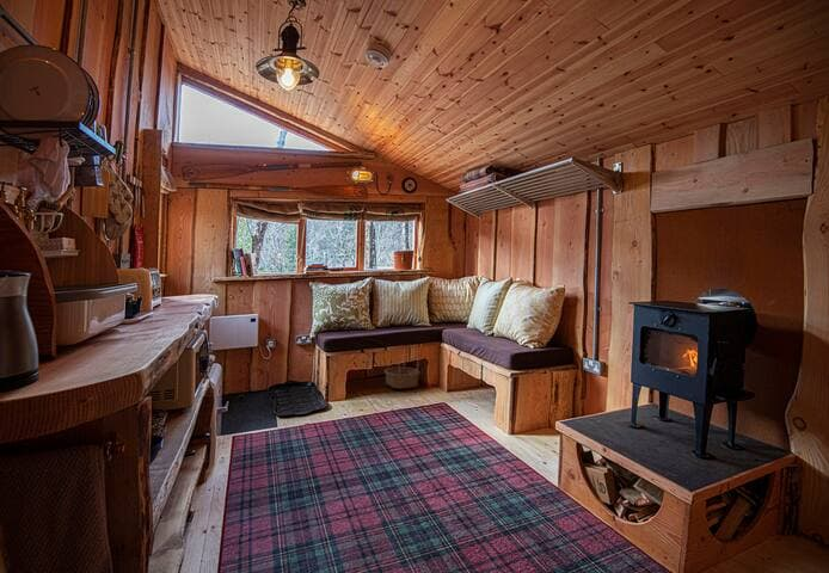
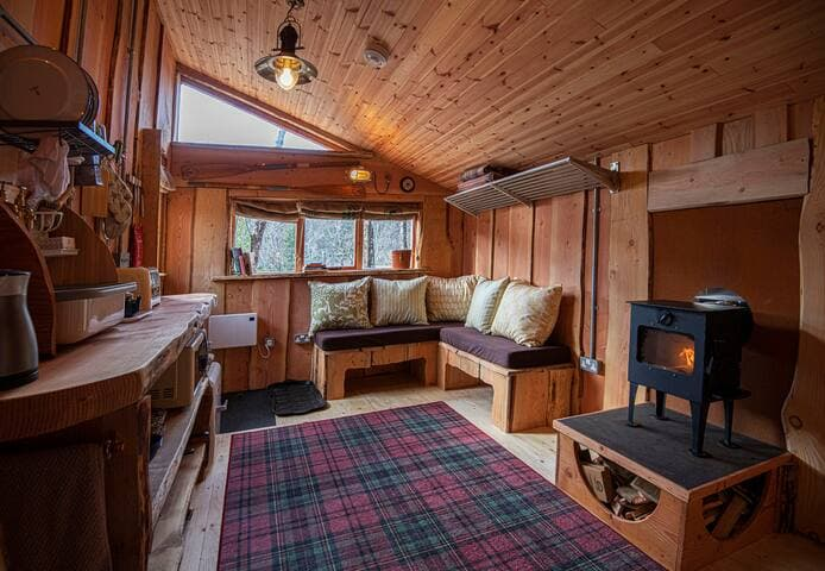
- basket (401, 368)
